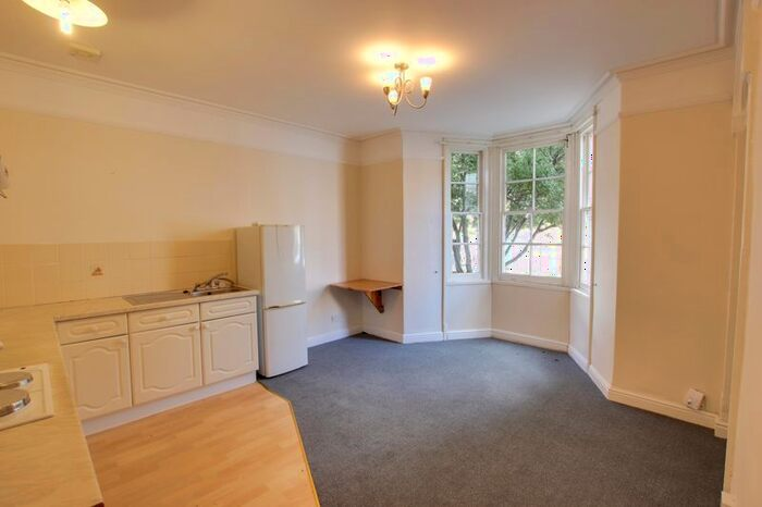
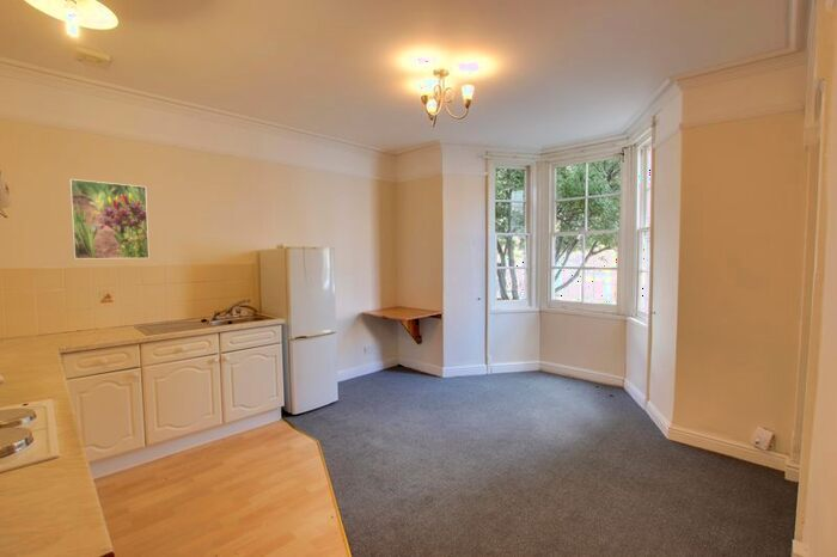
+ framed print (111, 220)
